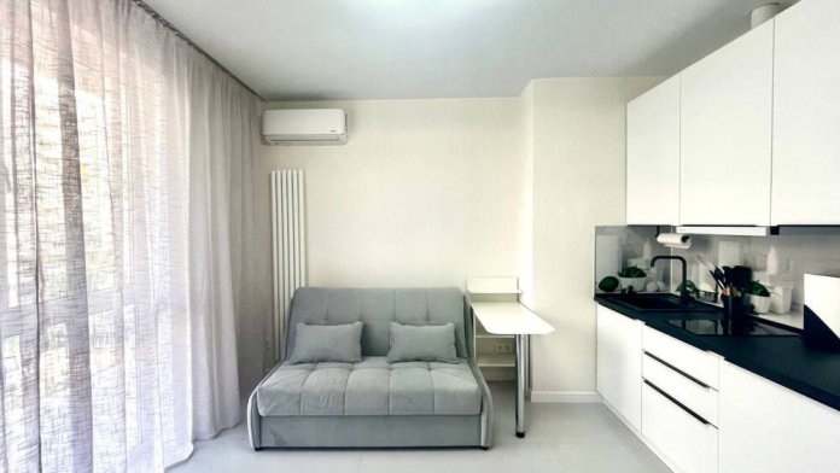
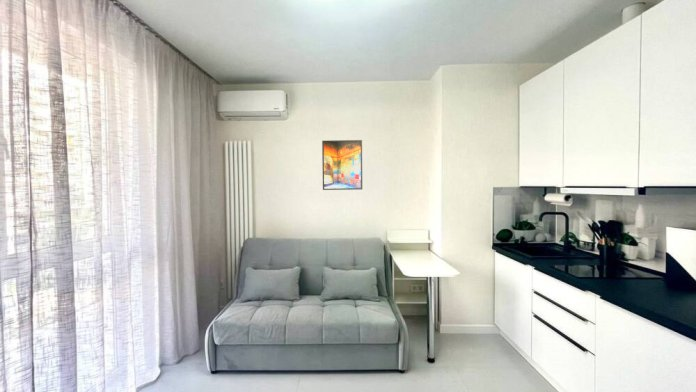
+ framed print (342, 165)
